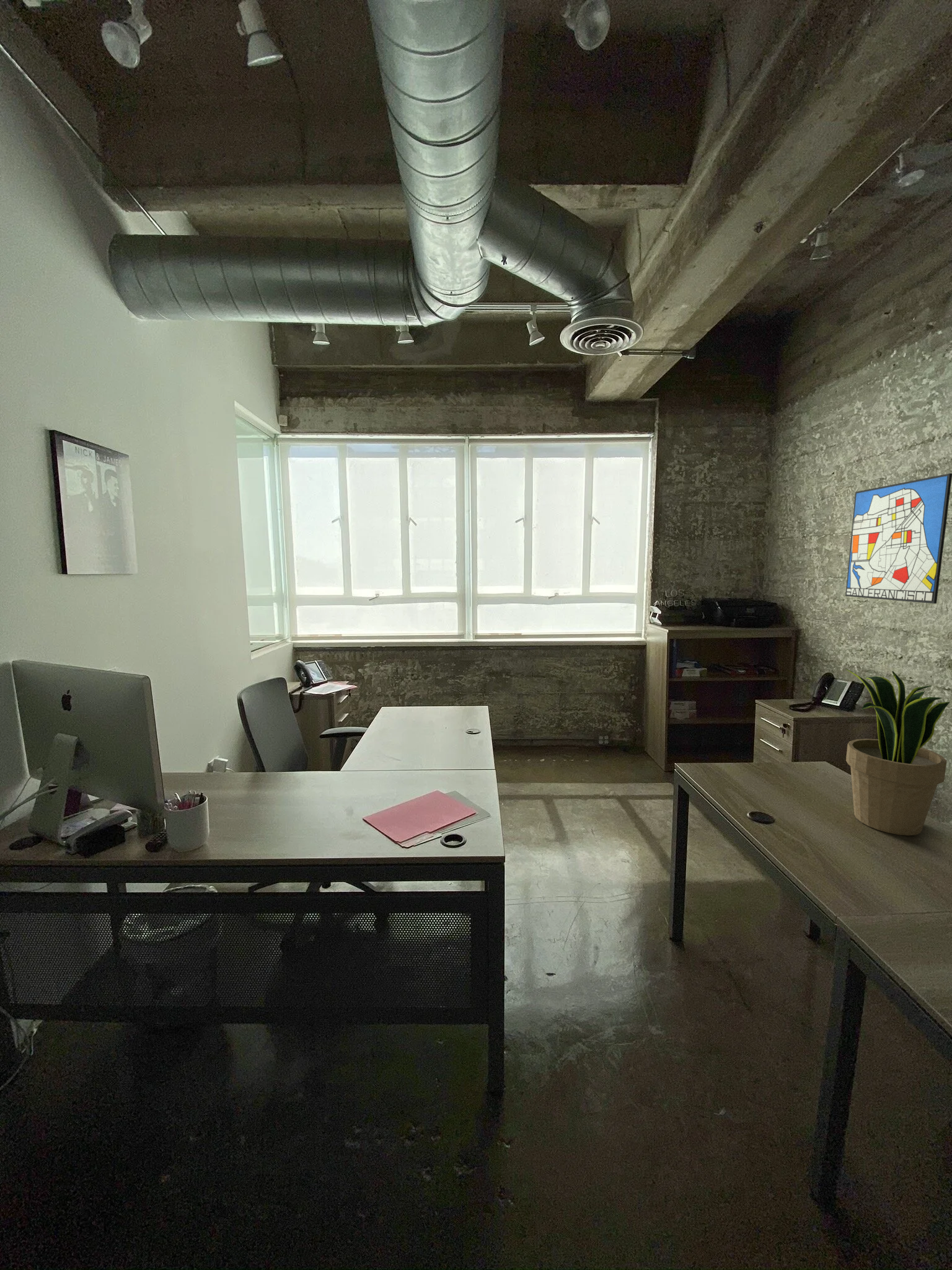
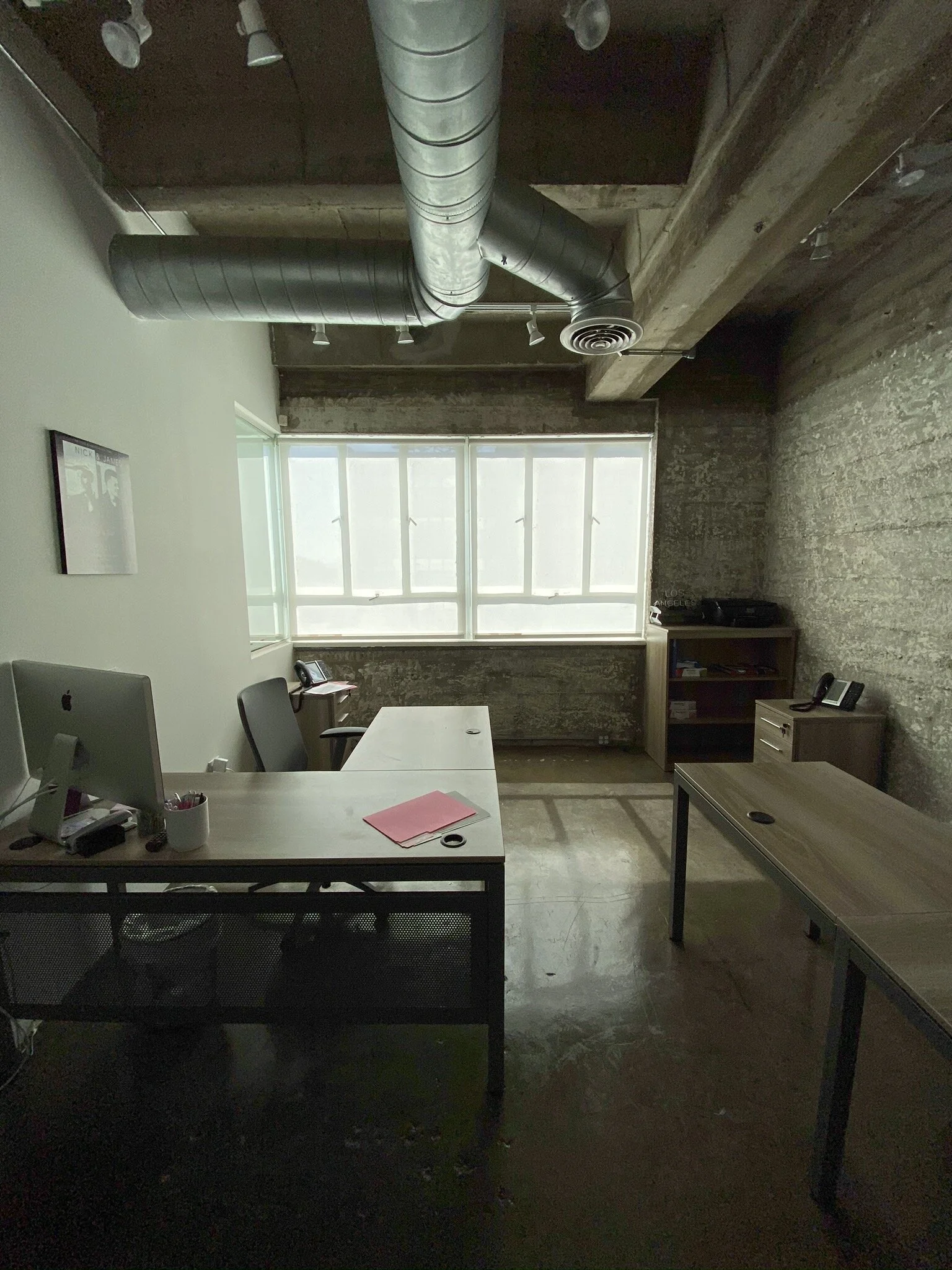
- potted plant (887, 748)
- wall art (892, 542)
